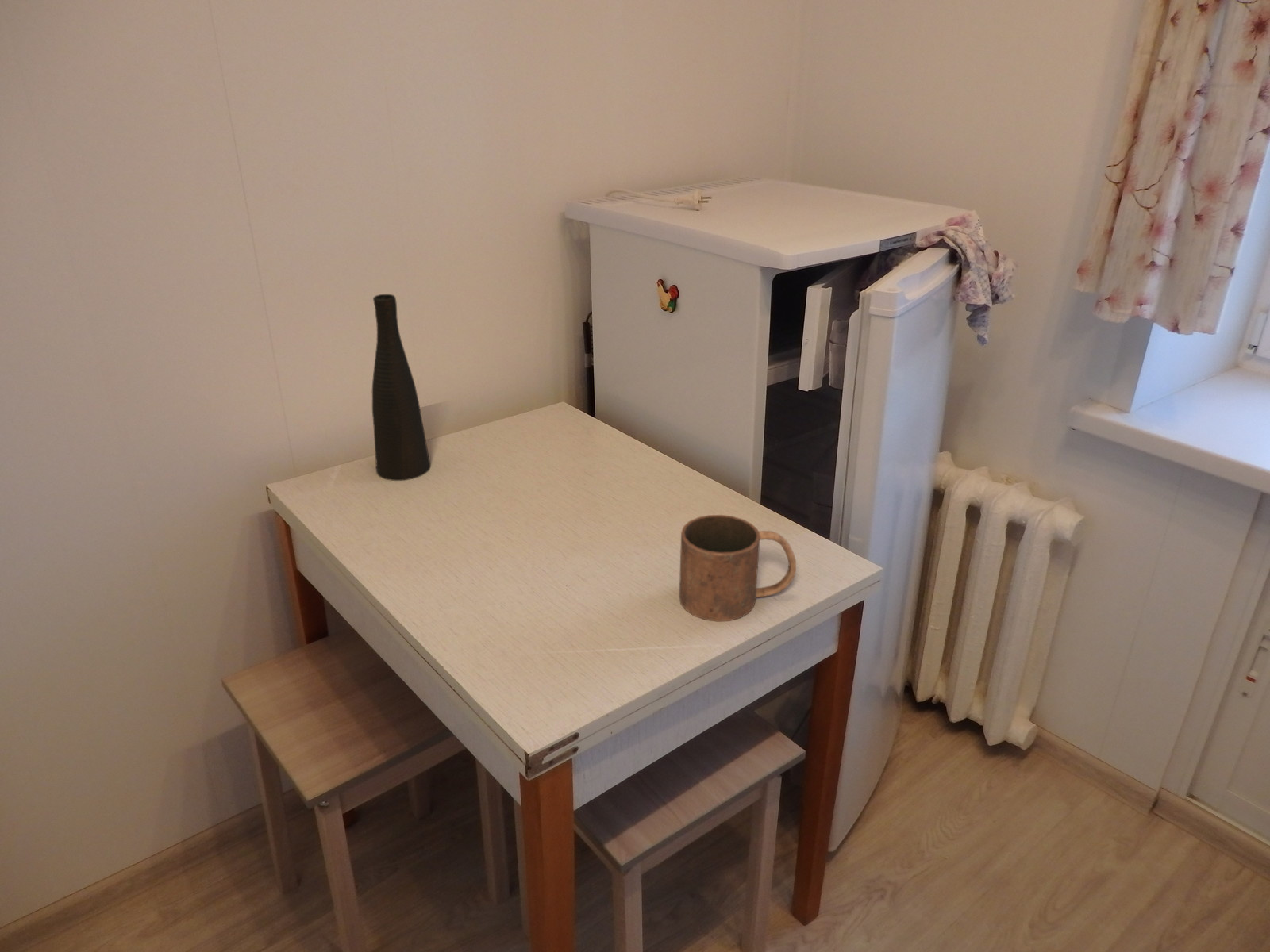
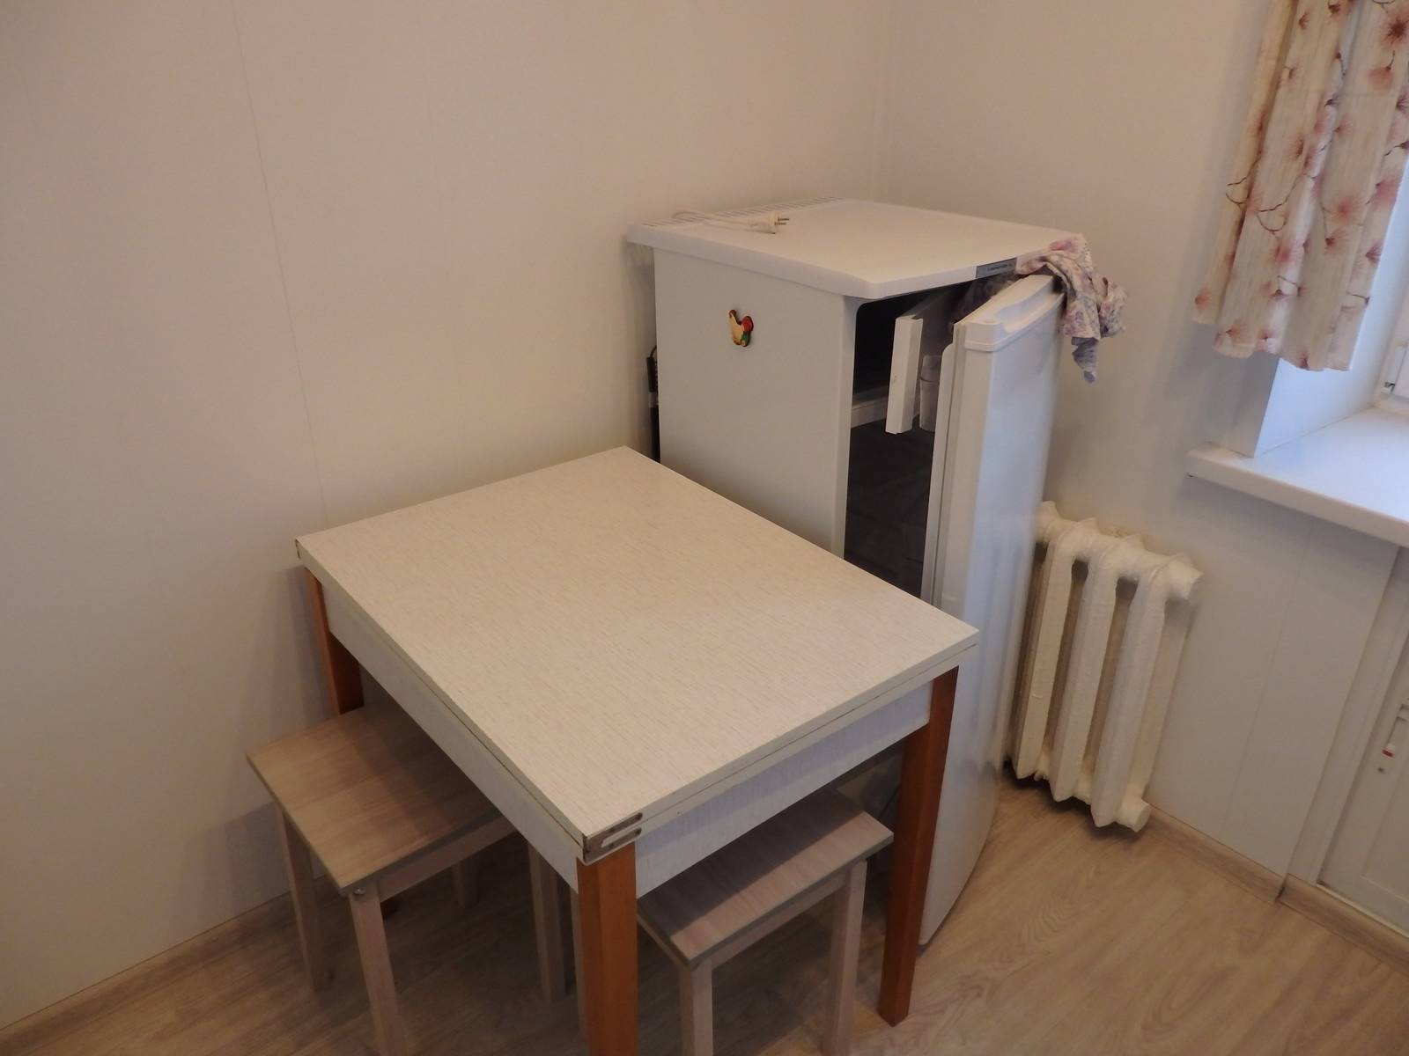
- vase (393, 386)
- mug (739, 566)
